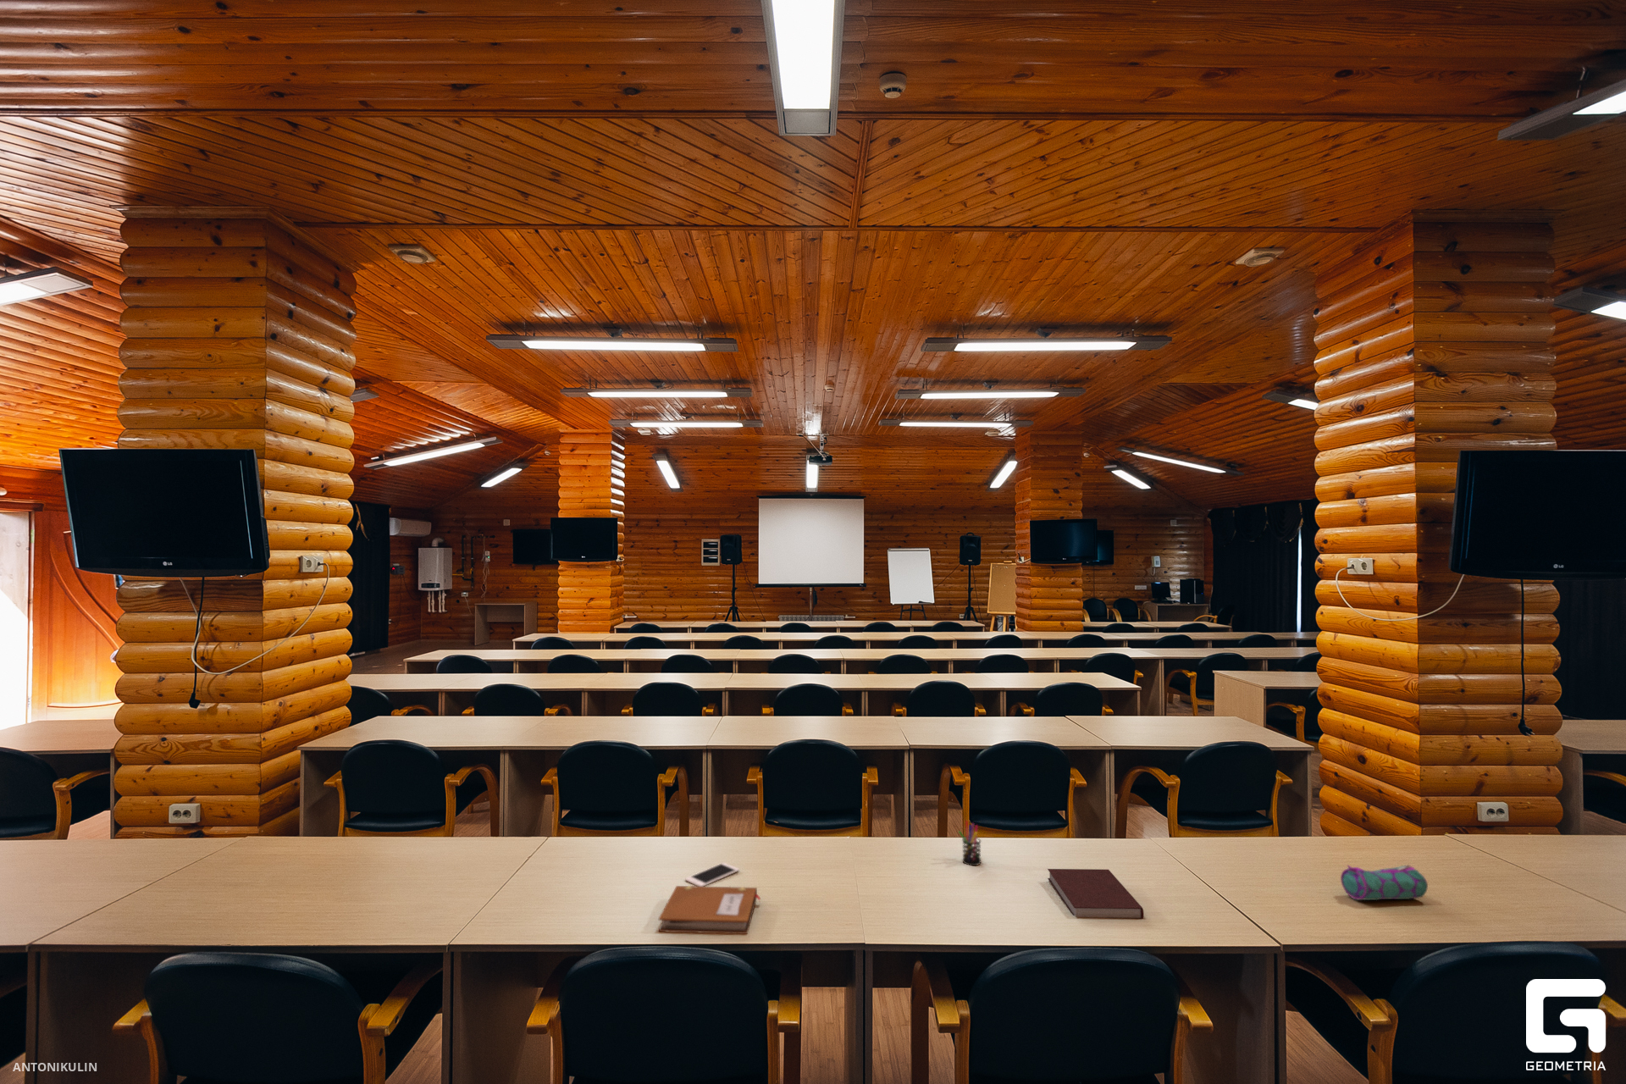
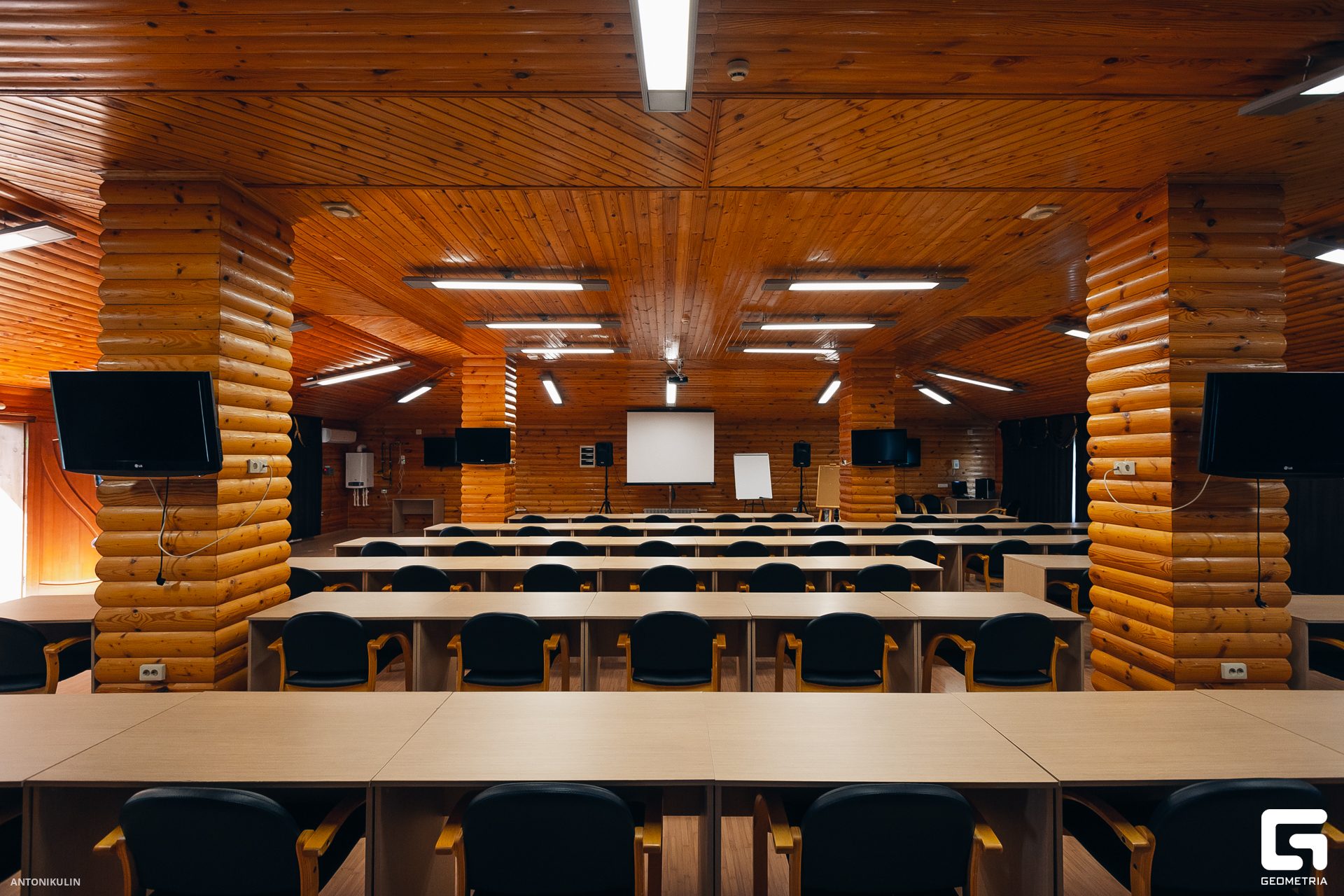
- notebook (1092, 893)
- pencil case (1383, 882)
- pen holder (969, 842)
- cell phone (713, 873)
- notebook (713, 907)
